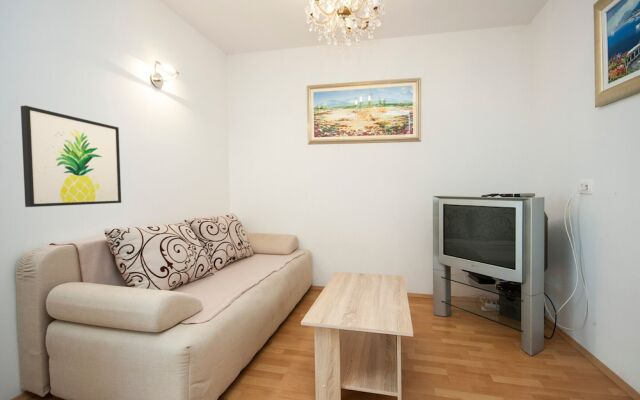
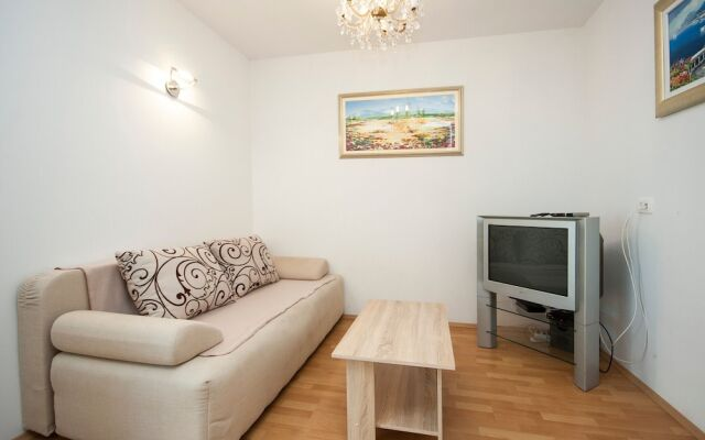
- wall art (78, 161)
